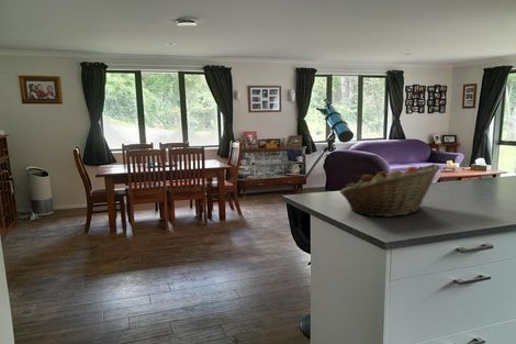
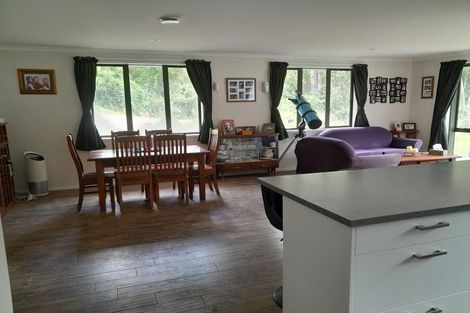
- fruit basket (390, 186)
